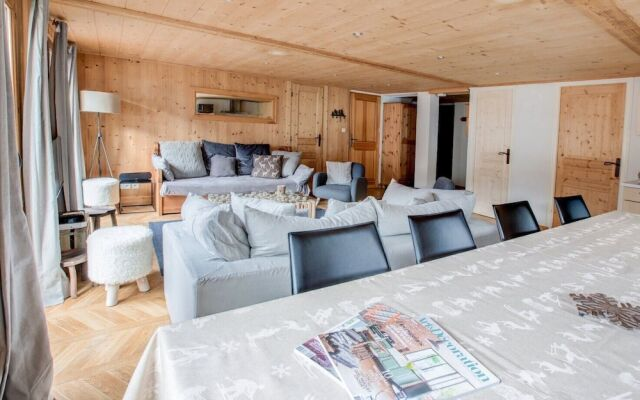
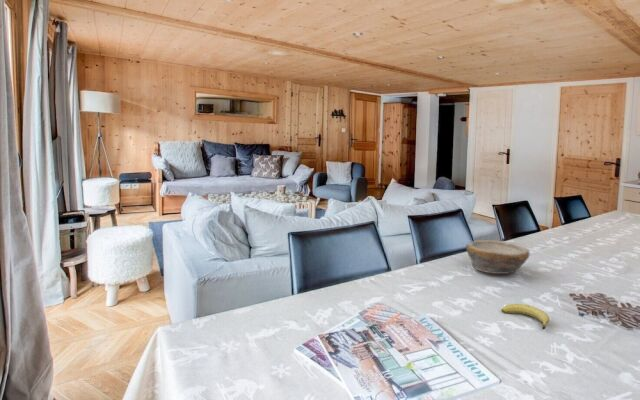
+ bowl (496, 258)
+ fruit (528, 313)
